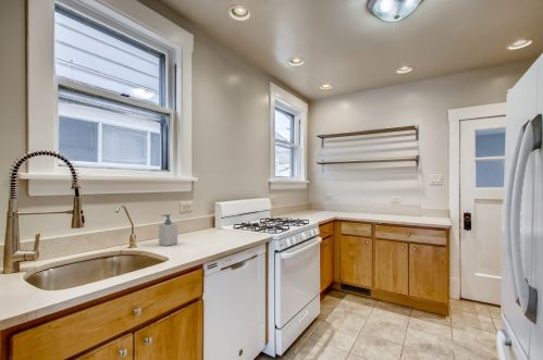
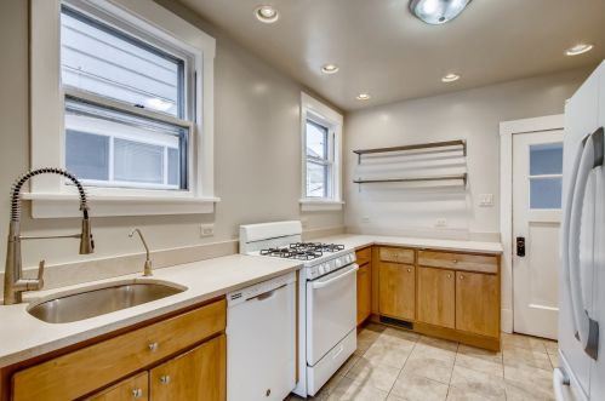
- soap bottle (168, 228)
